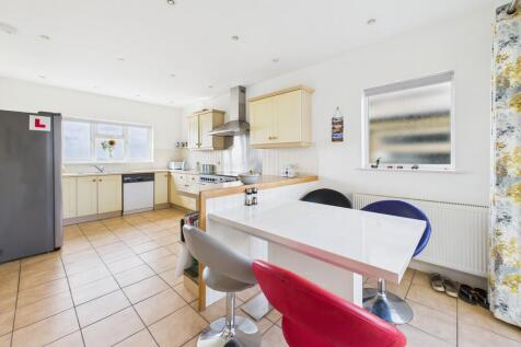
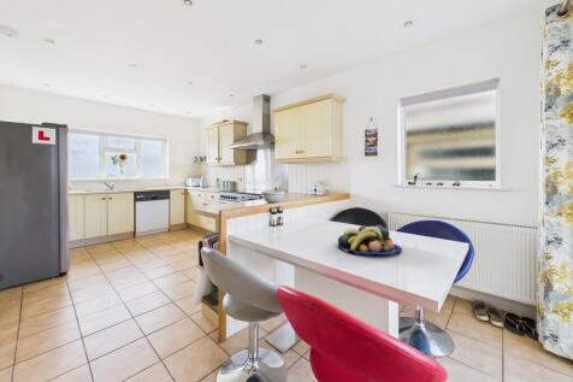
+ fruit bowl (368, 236)
